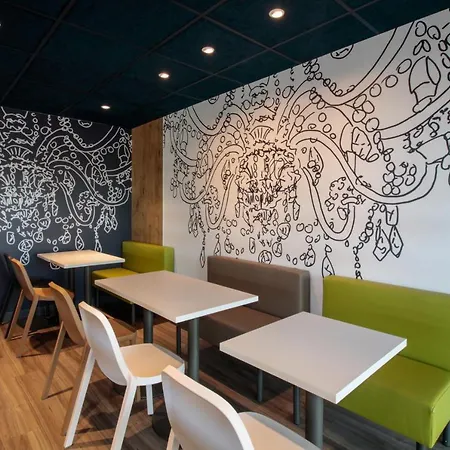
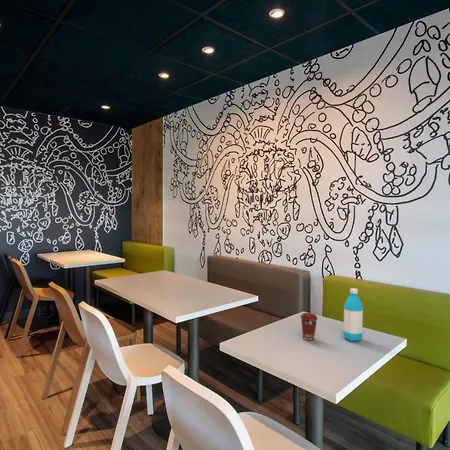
+ water bottle (353, 314)
+ coffee cup (308, 326)
